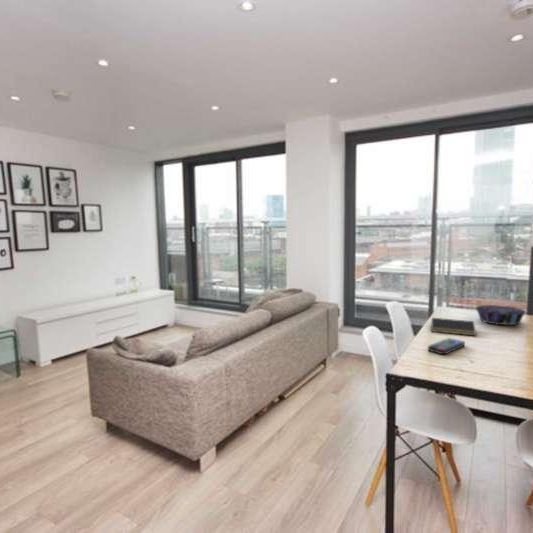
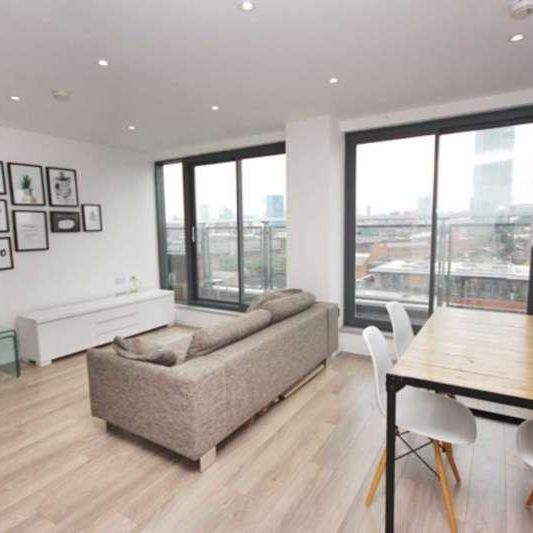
- remote control (446, 345)
- decorative bowl (499, 315)
- notepad (452, 326)
